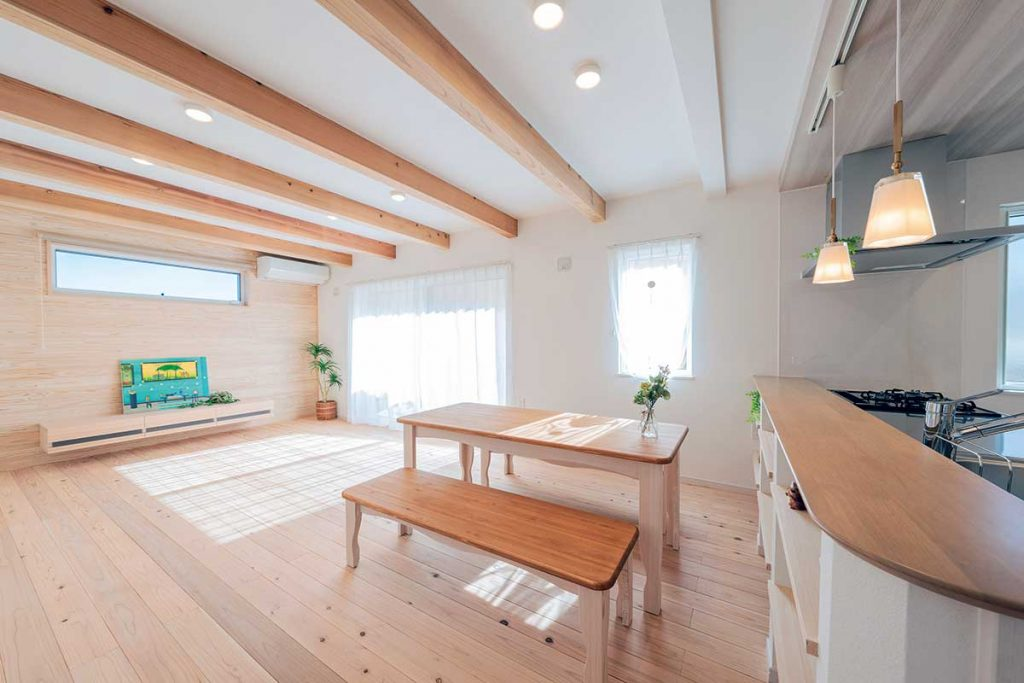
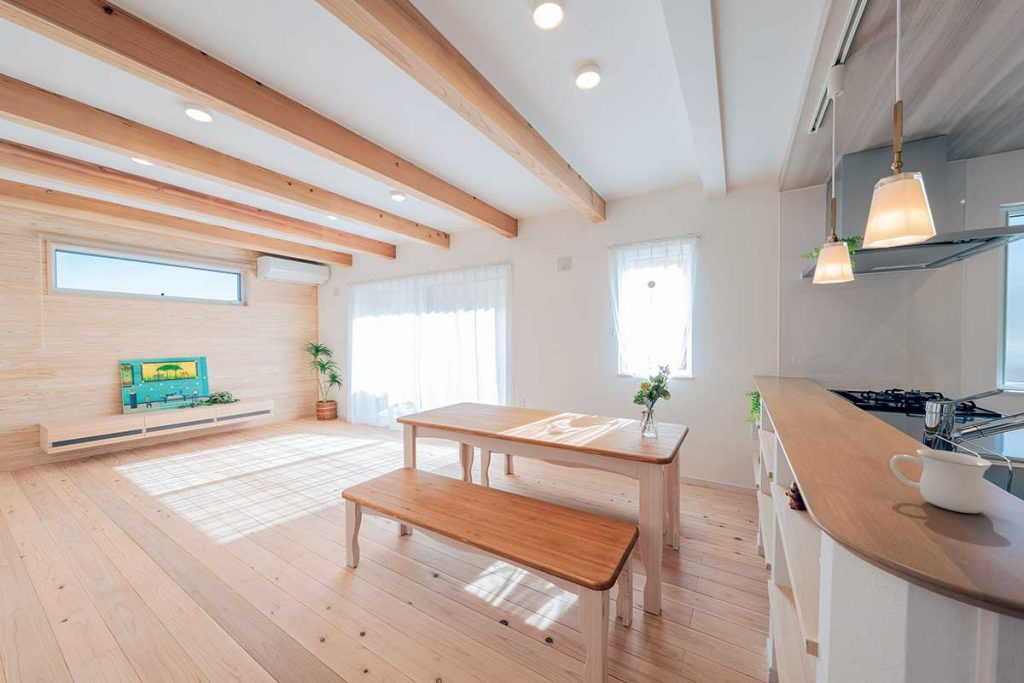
+ mug (936, 478)
